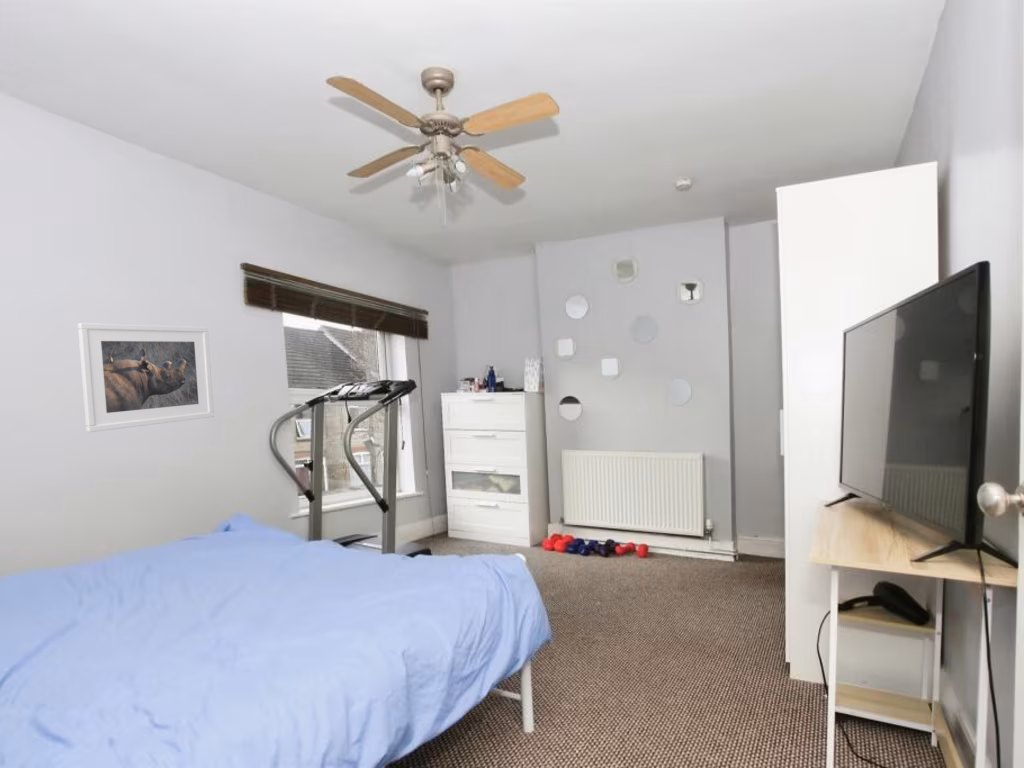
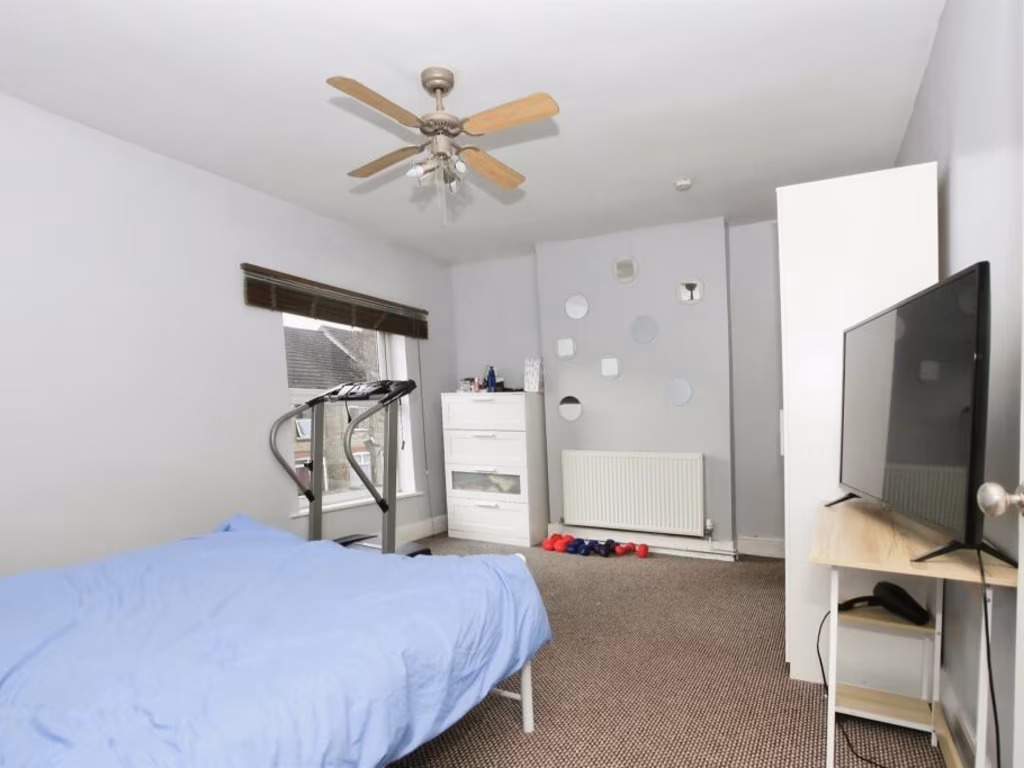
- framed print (152, 374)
